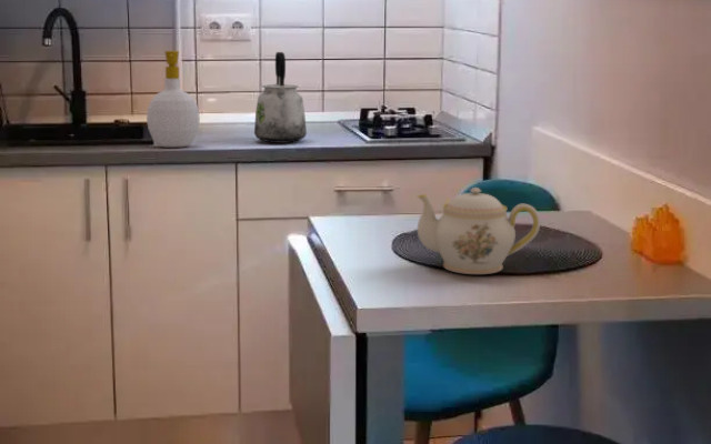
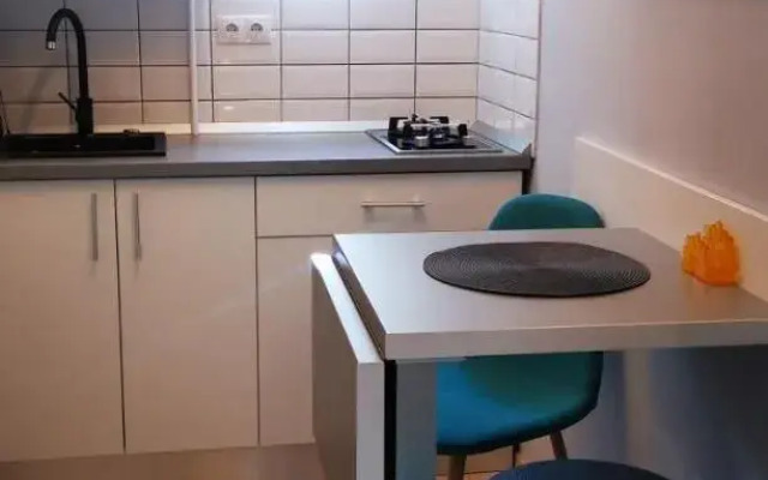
- kettle (279, 95)
- teapot (477, 228)
- soap bottle (172, 99)
